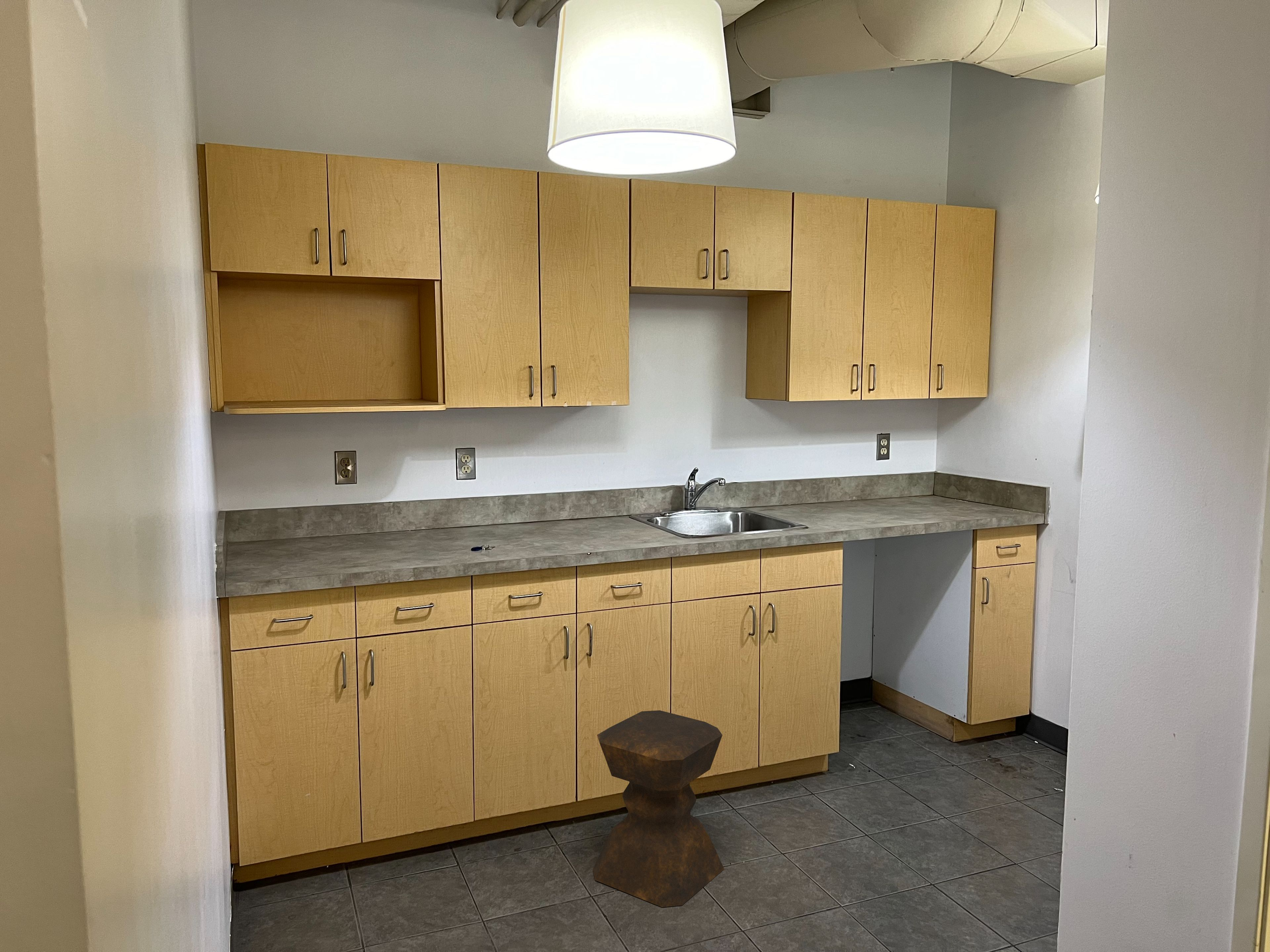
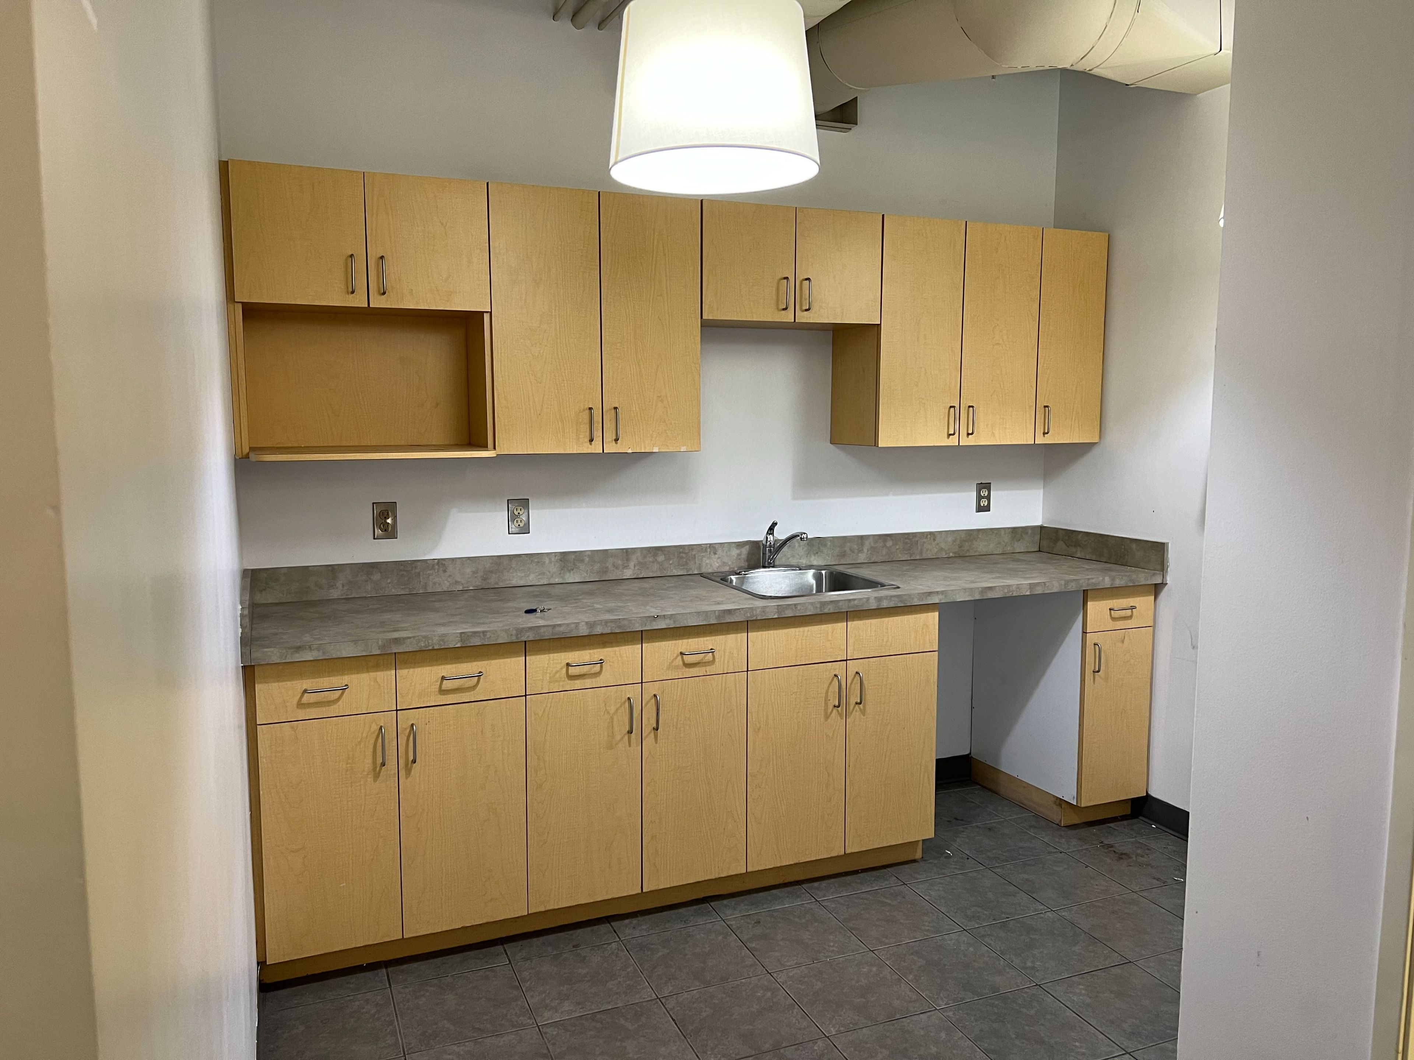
- stool (659, 799)
